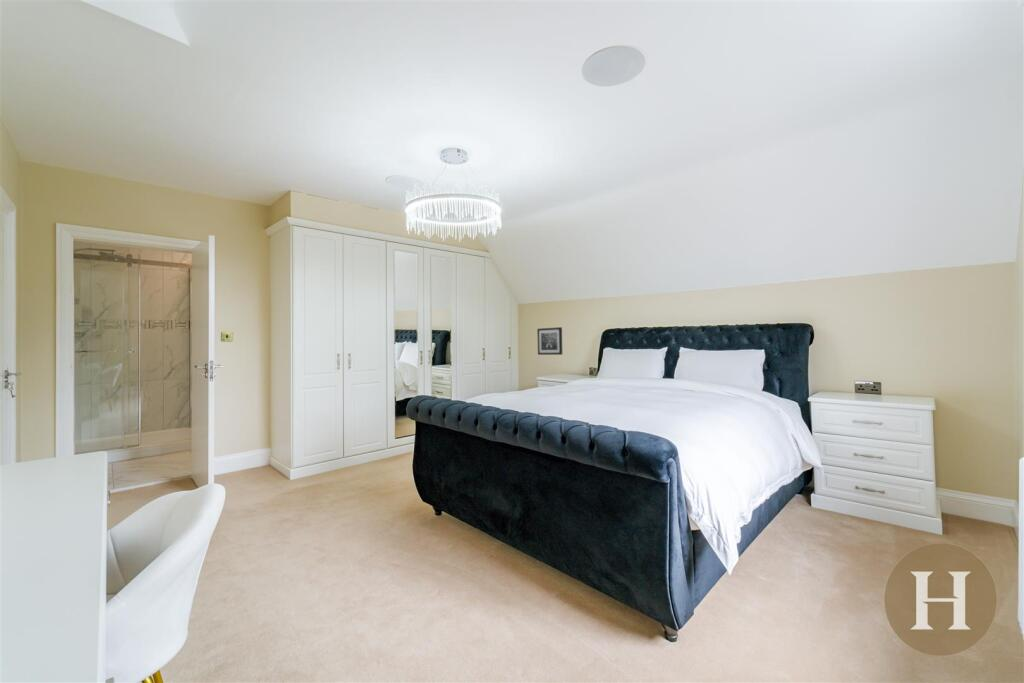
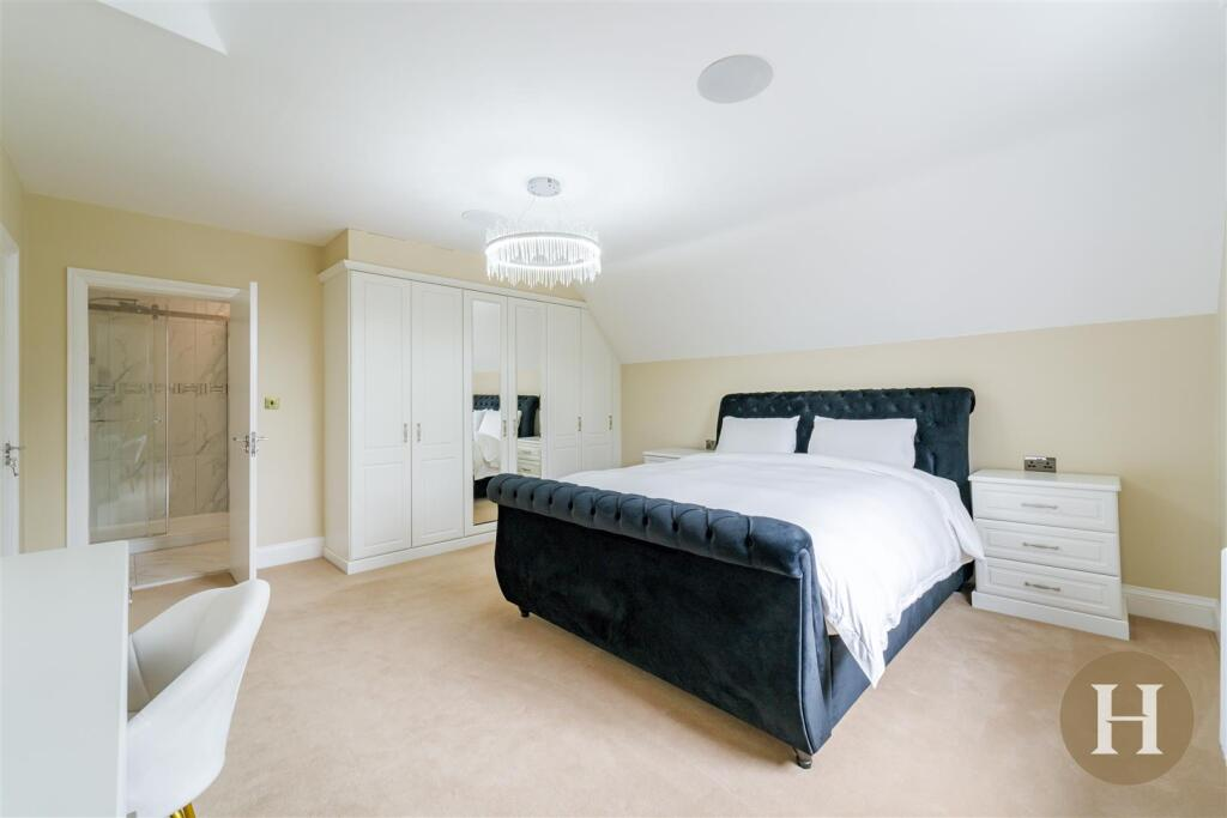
- wall art (549, 341)
